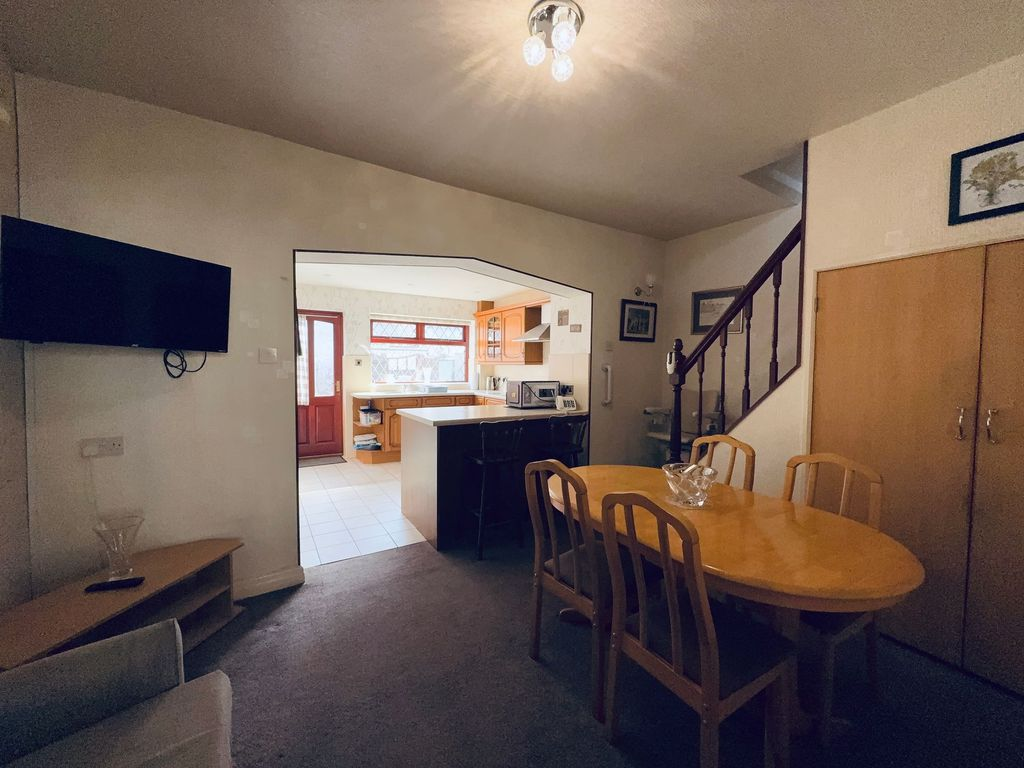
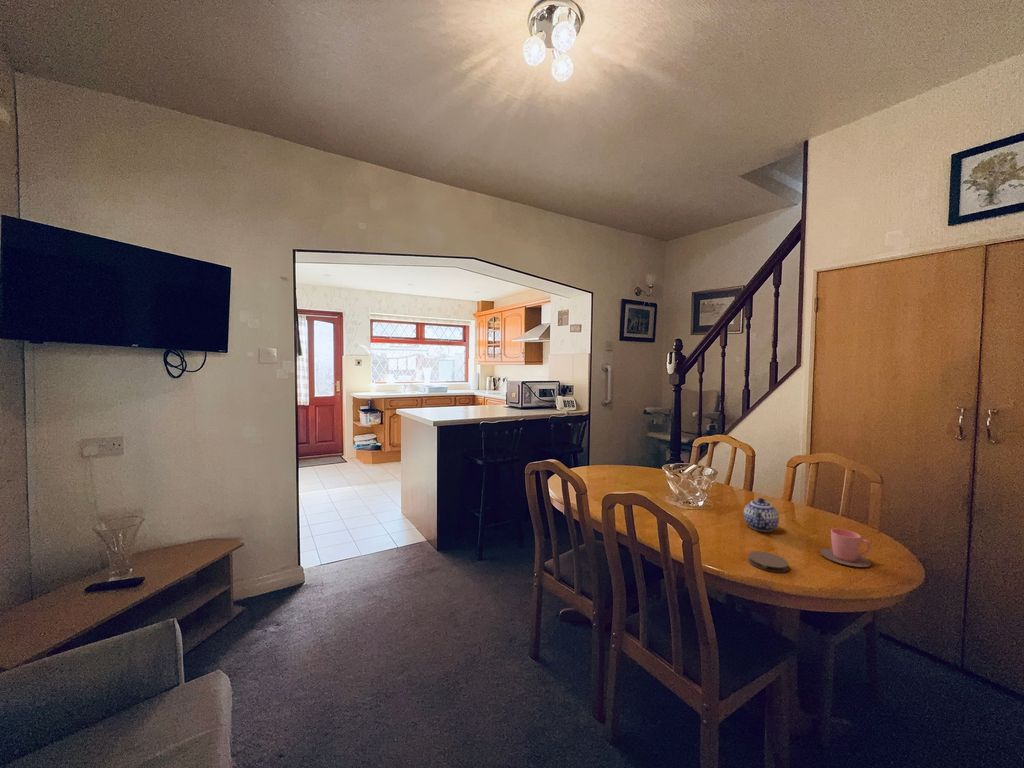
+ coaster (767, 561)
+ cup (845, 545)
+ teapot (761, 513)
